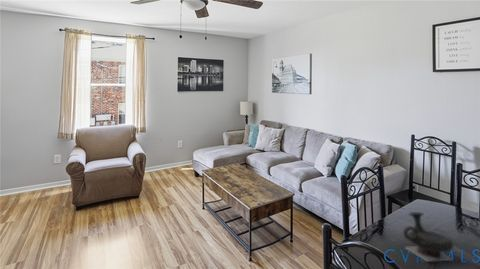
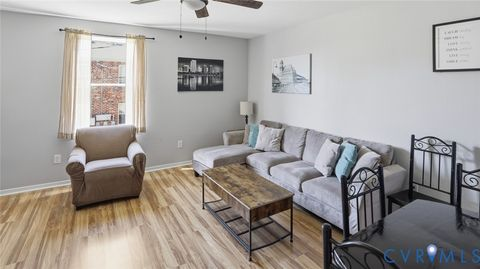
- teapot (422, 234)
